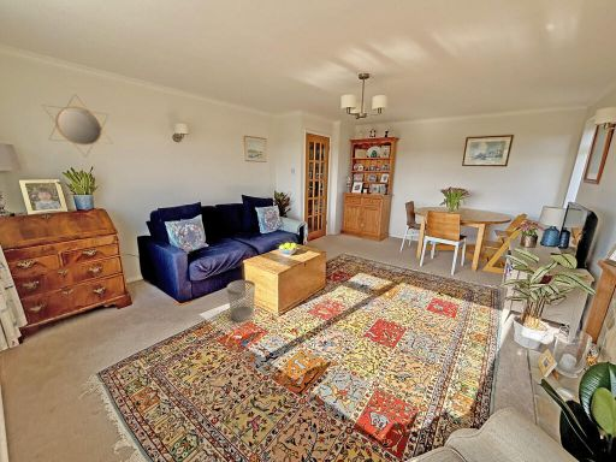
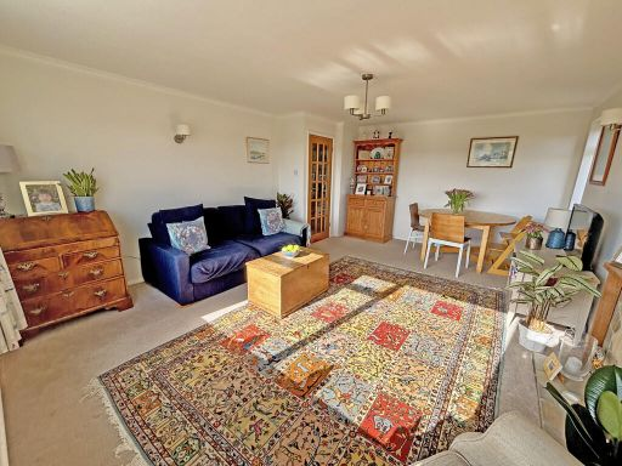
- home mirror (79, 125)
- wastebasket (241, 301)
